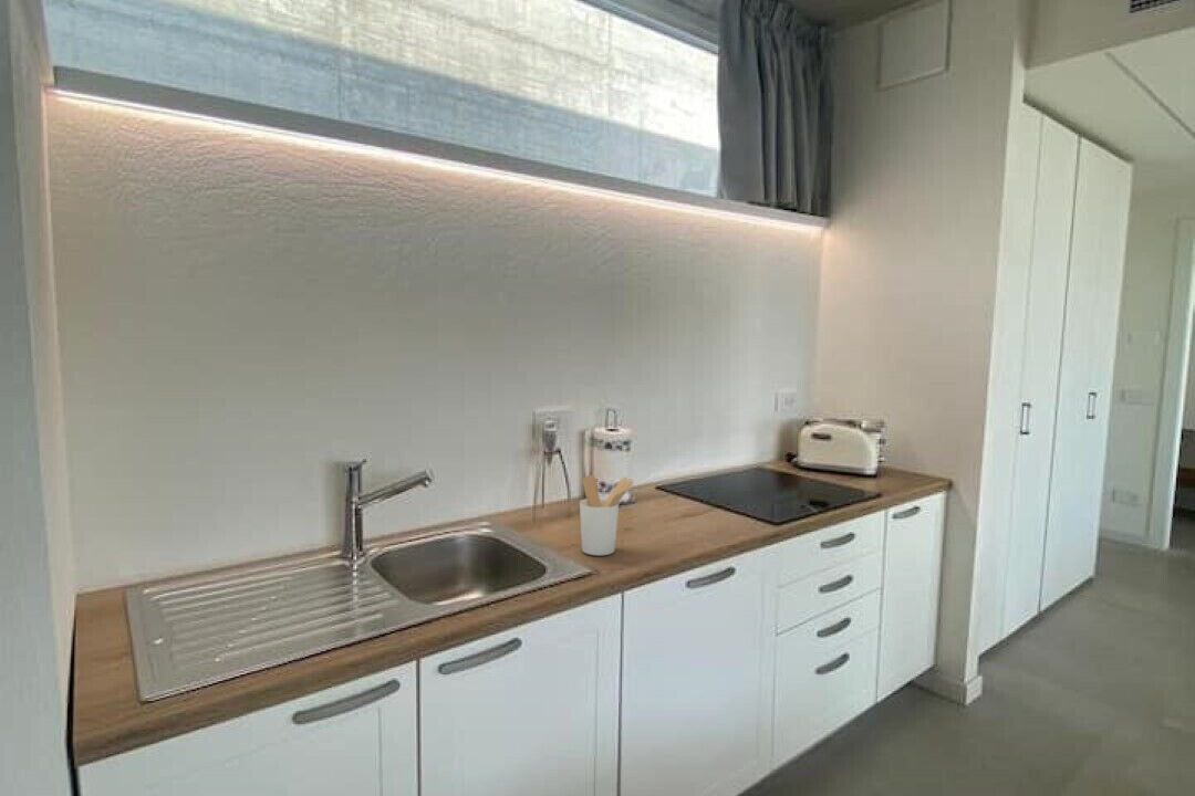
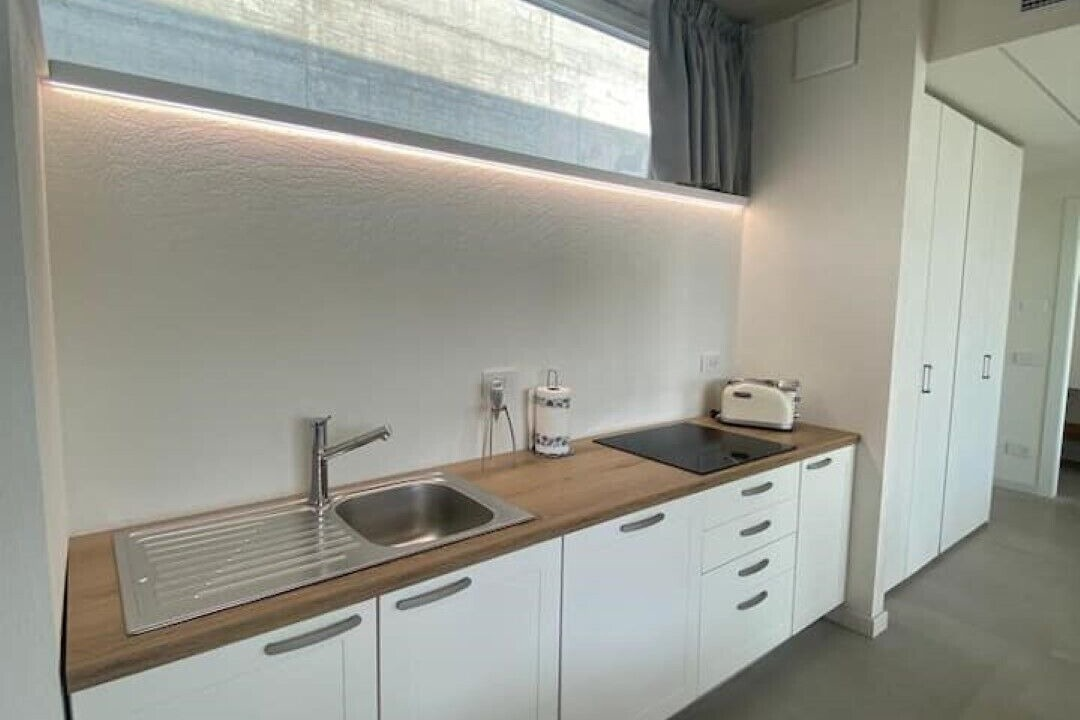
- utensil holder (607, 513)
